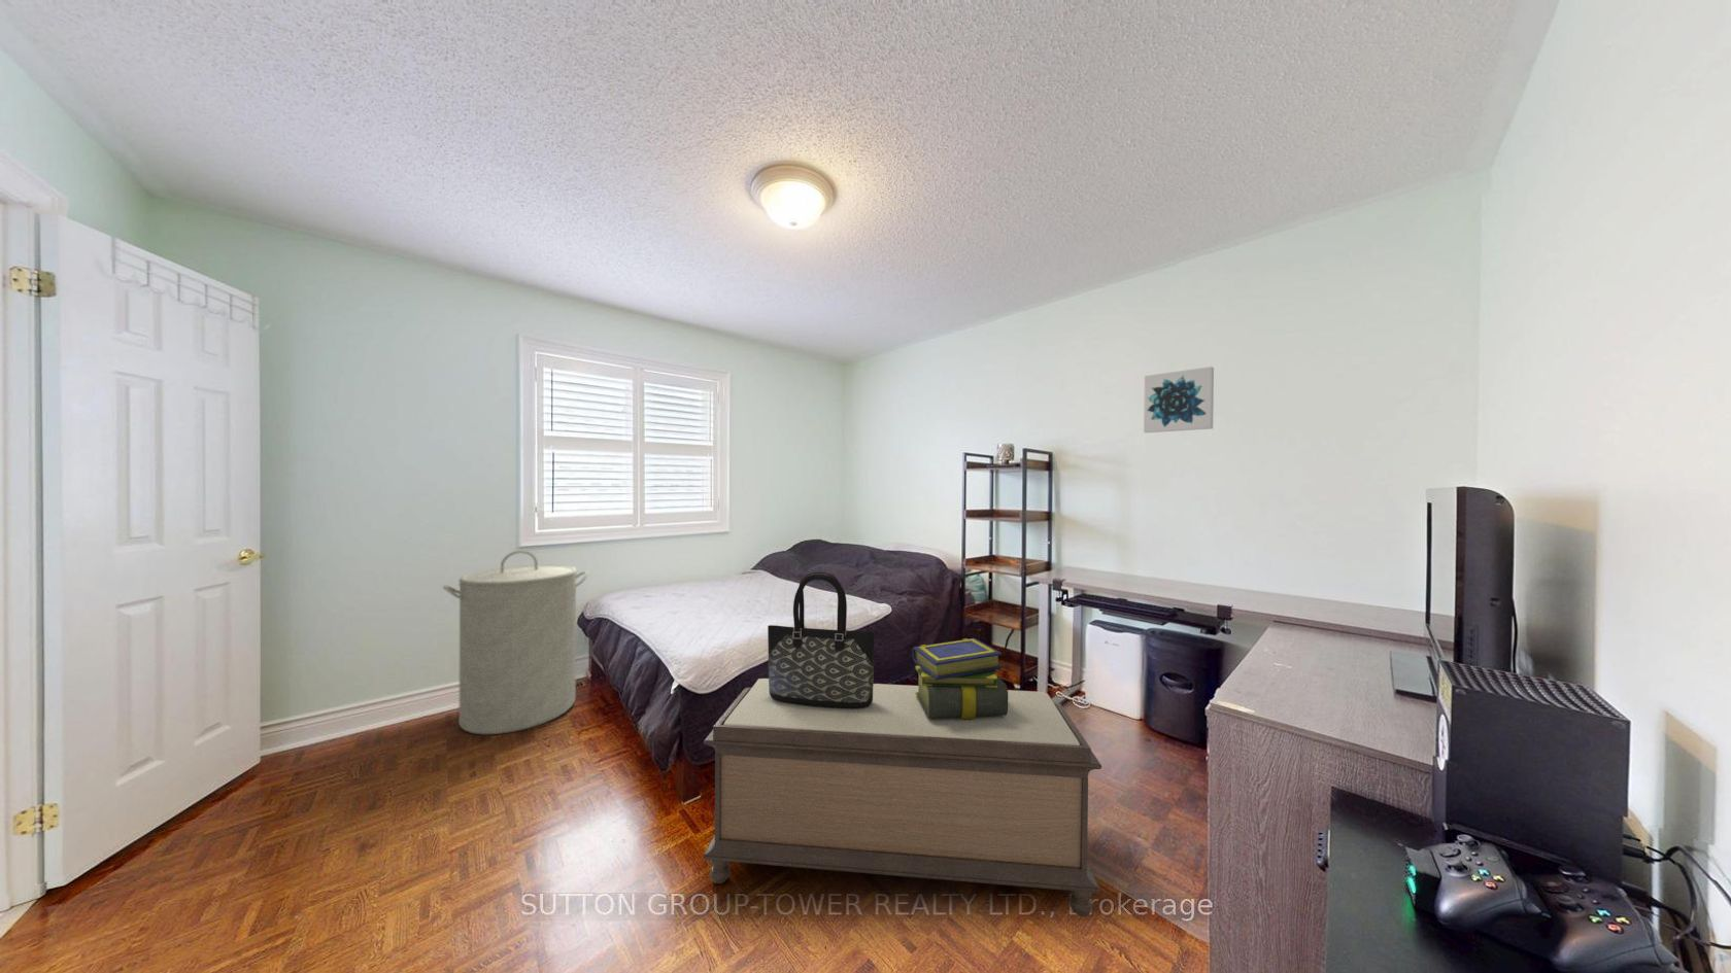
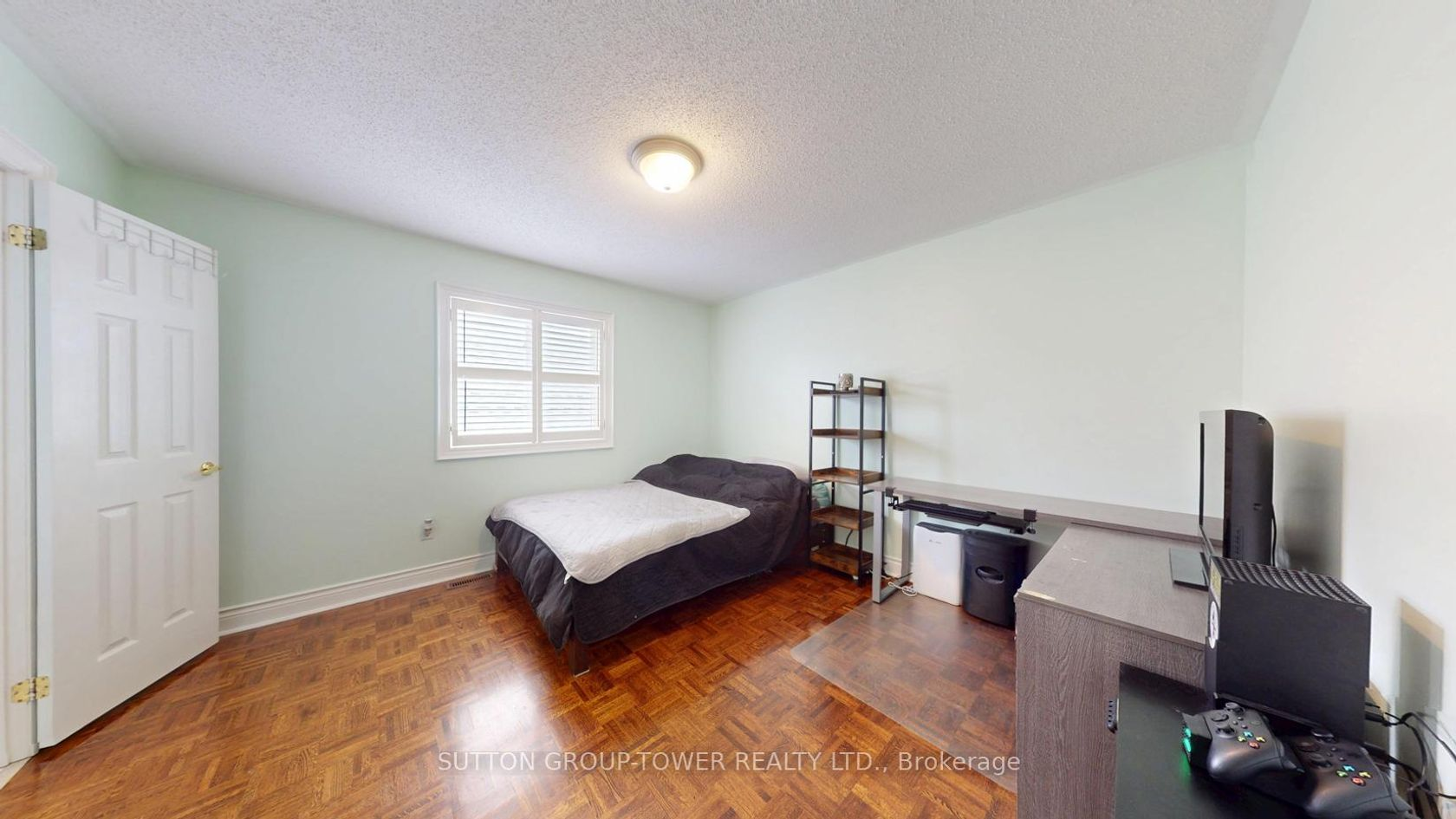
- wall art (1177, 400)
- bench (896, 779)
- laundry hamper (521, 630)
- tote bag (820, 636)
- stack of books (957, 676)
